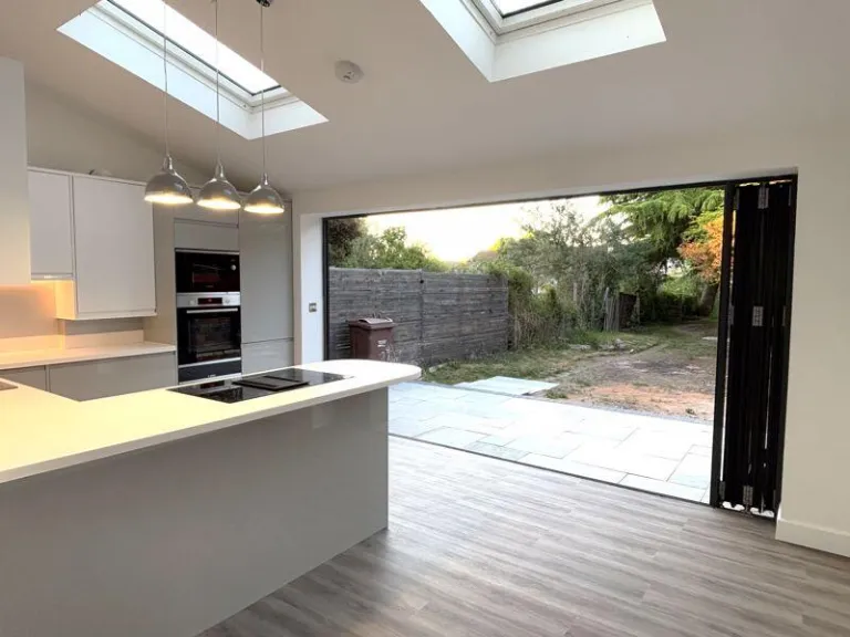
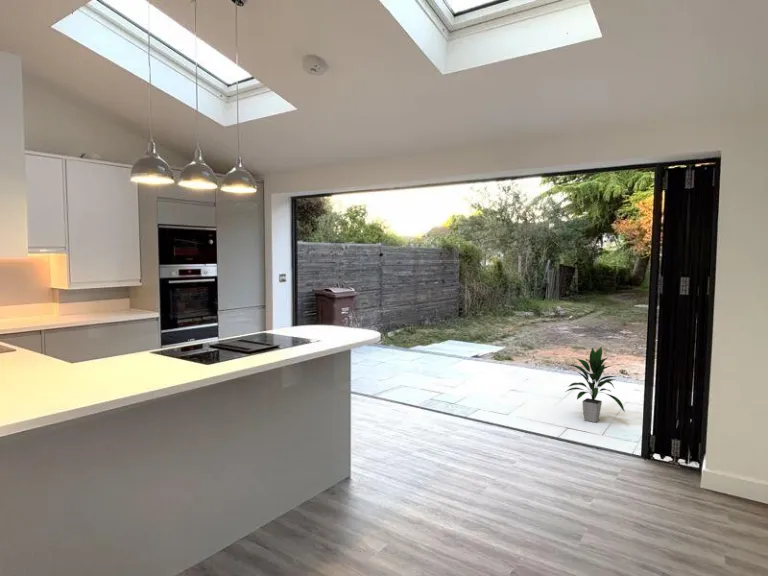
+ indoor plant (594, 384)
